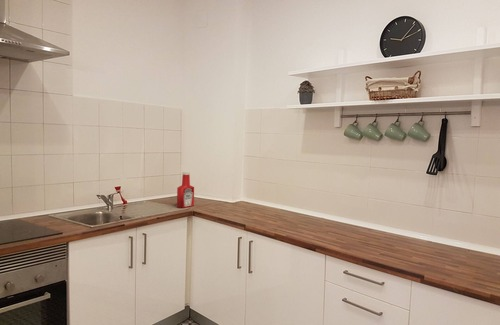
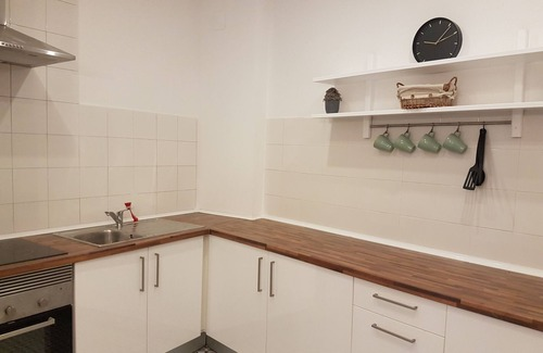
- soap bottle (185, 189)
